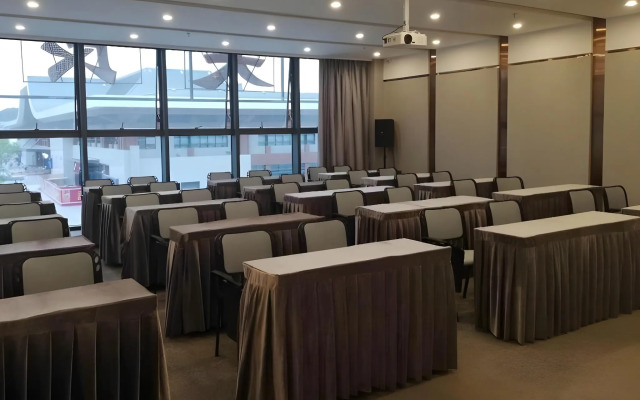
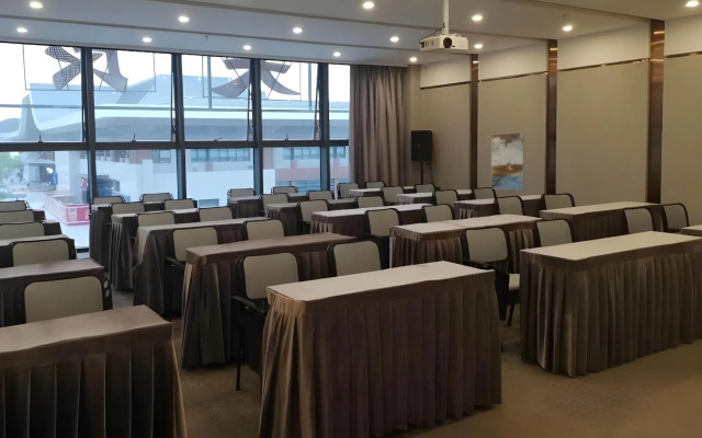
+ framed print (507, 161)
